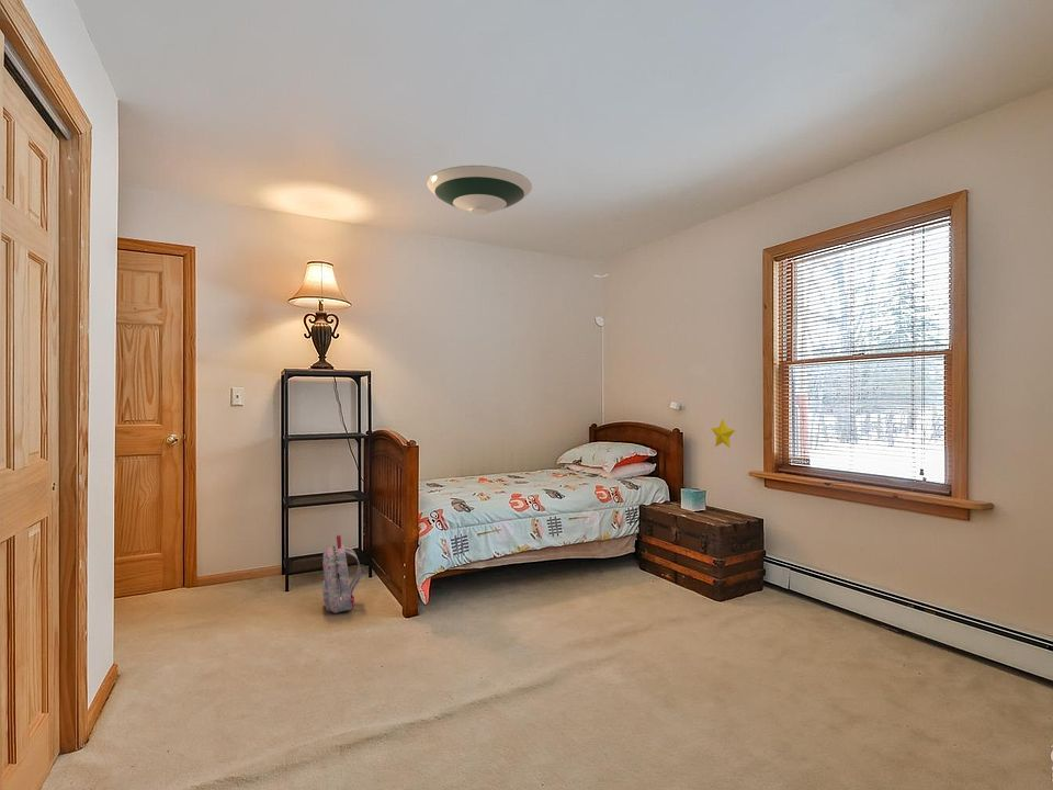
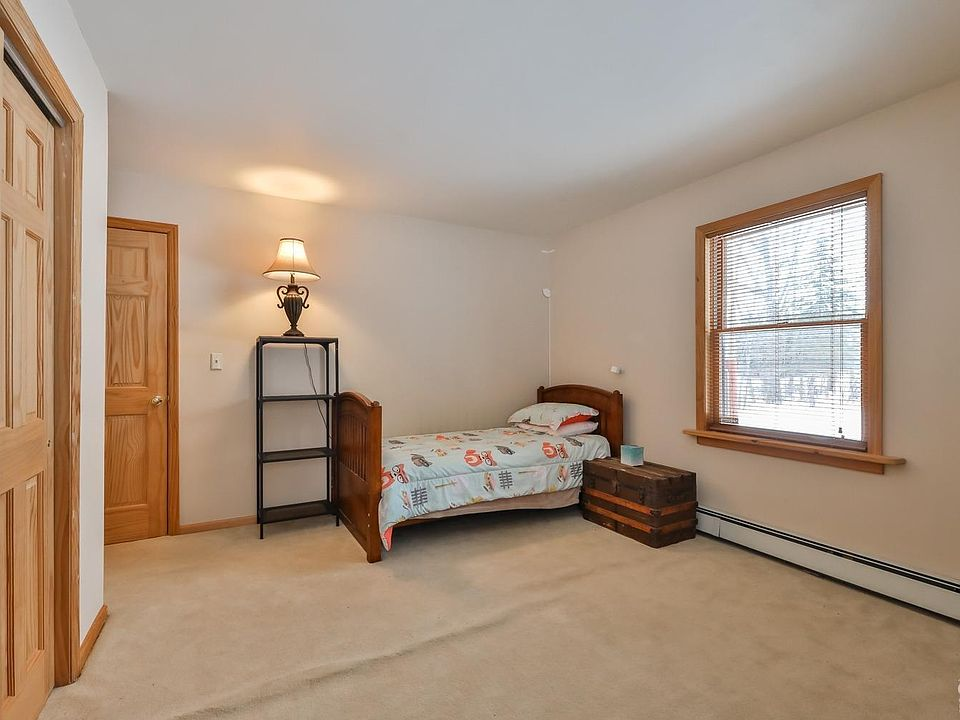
- decorative star (722, 432)
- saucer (479, 199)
- backpack (341, 571)
